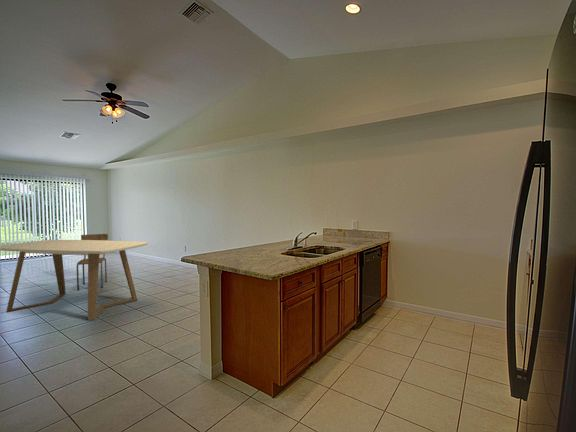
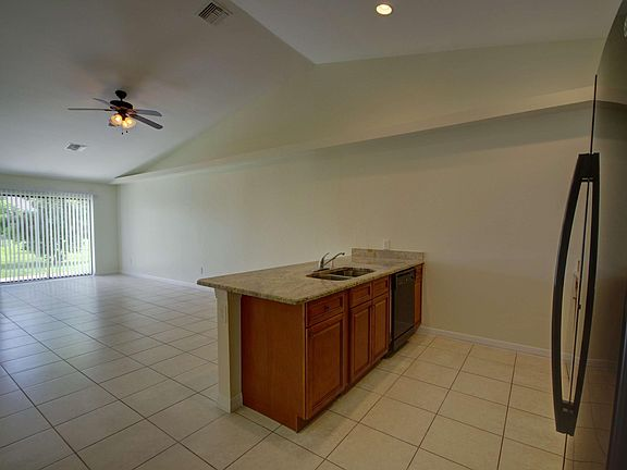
- dining table (63, 275)
- dining chair (87, 260)
